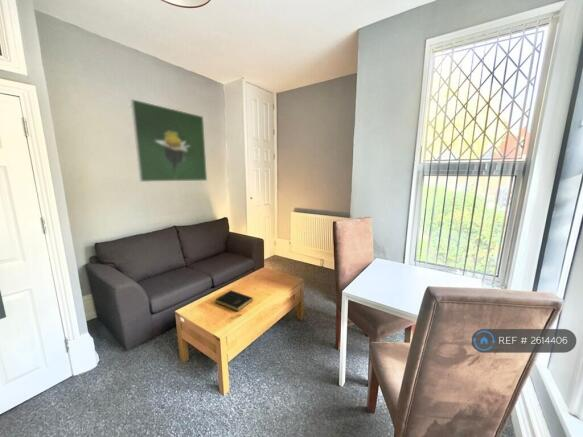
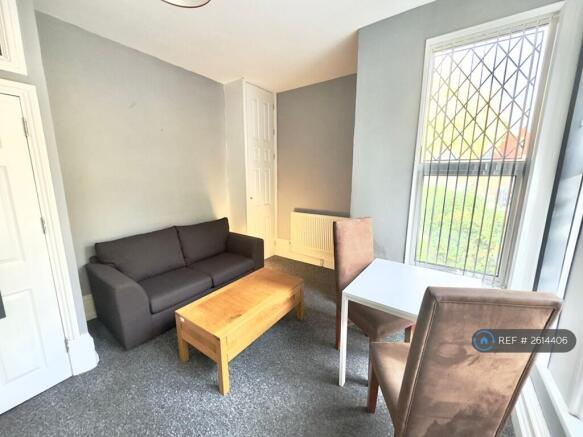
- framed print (174, 146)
- book (233, 299)
